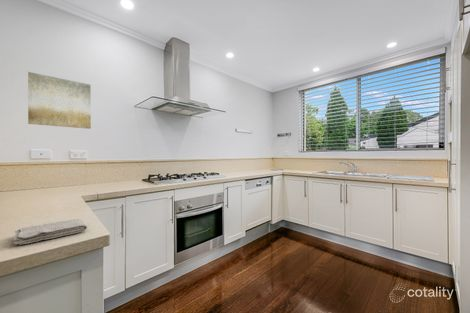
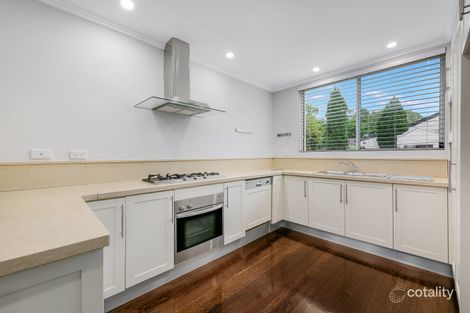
- washcloth (52, 229)
- wall art (61, 102)
